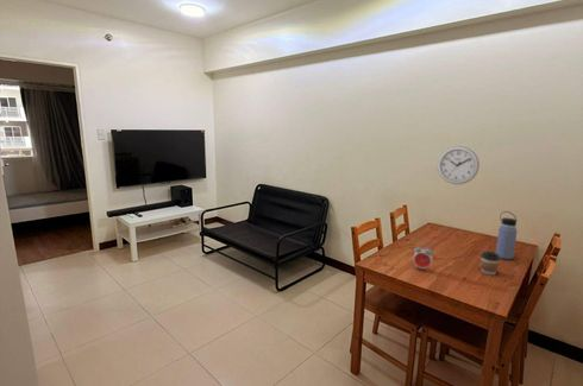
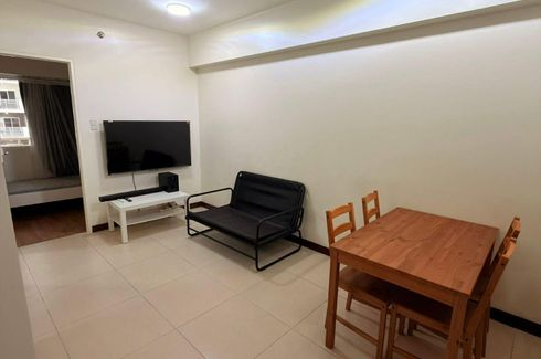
- wall clock (457, 165)
- water bottle (506, 235)
- alarm clock (422, 257)
- coffee cup (489, 261)
